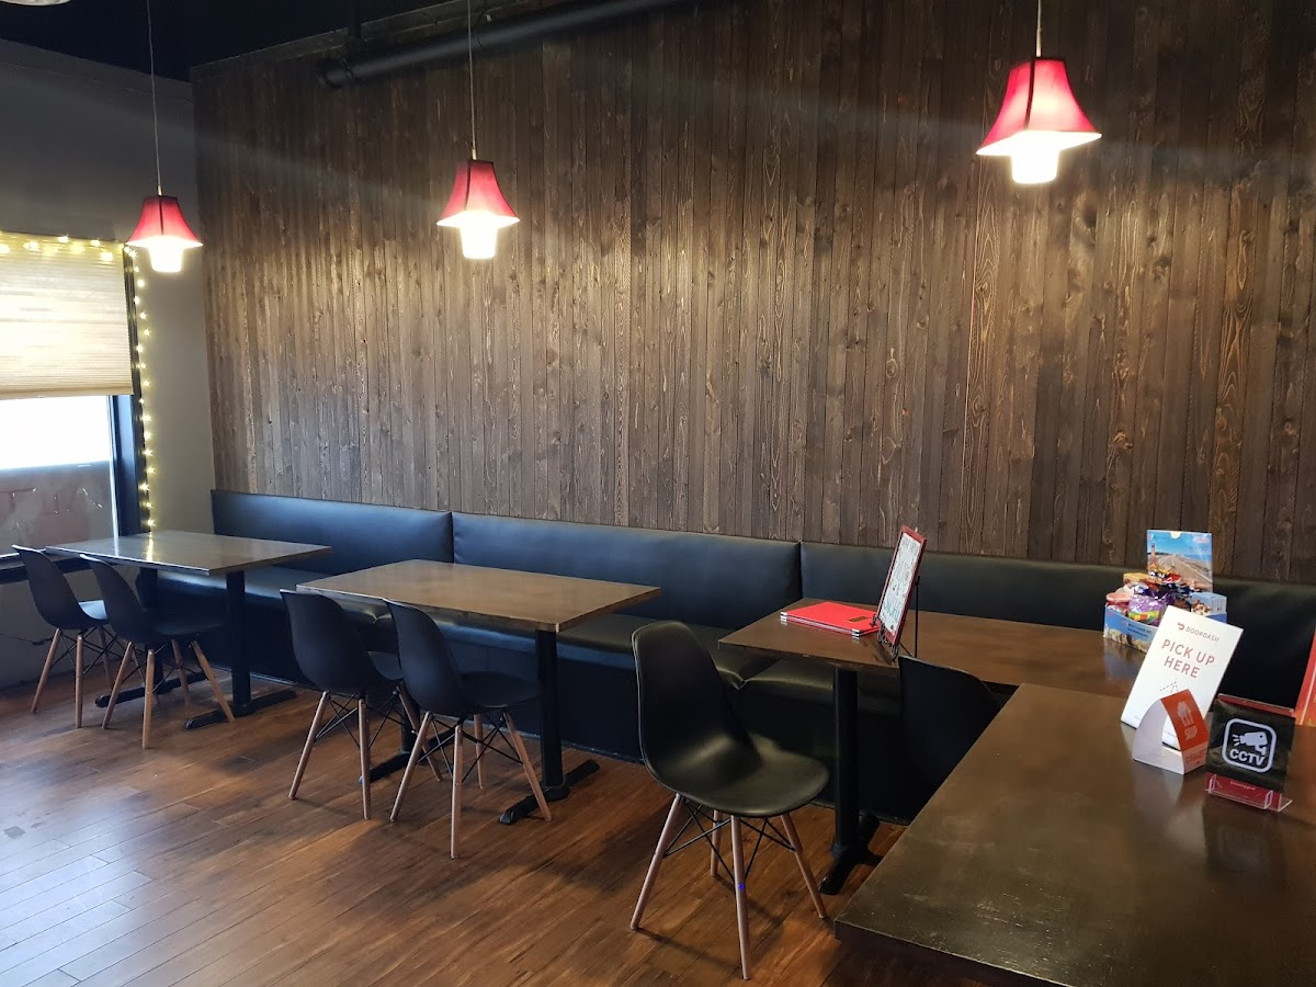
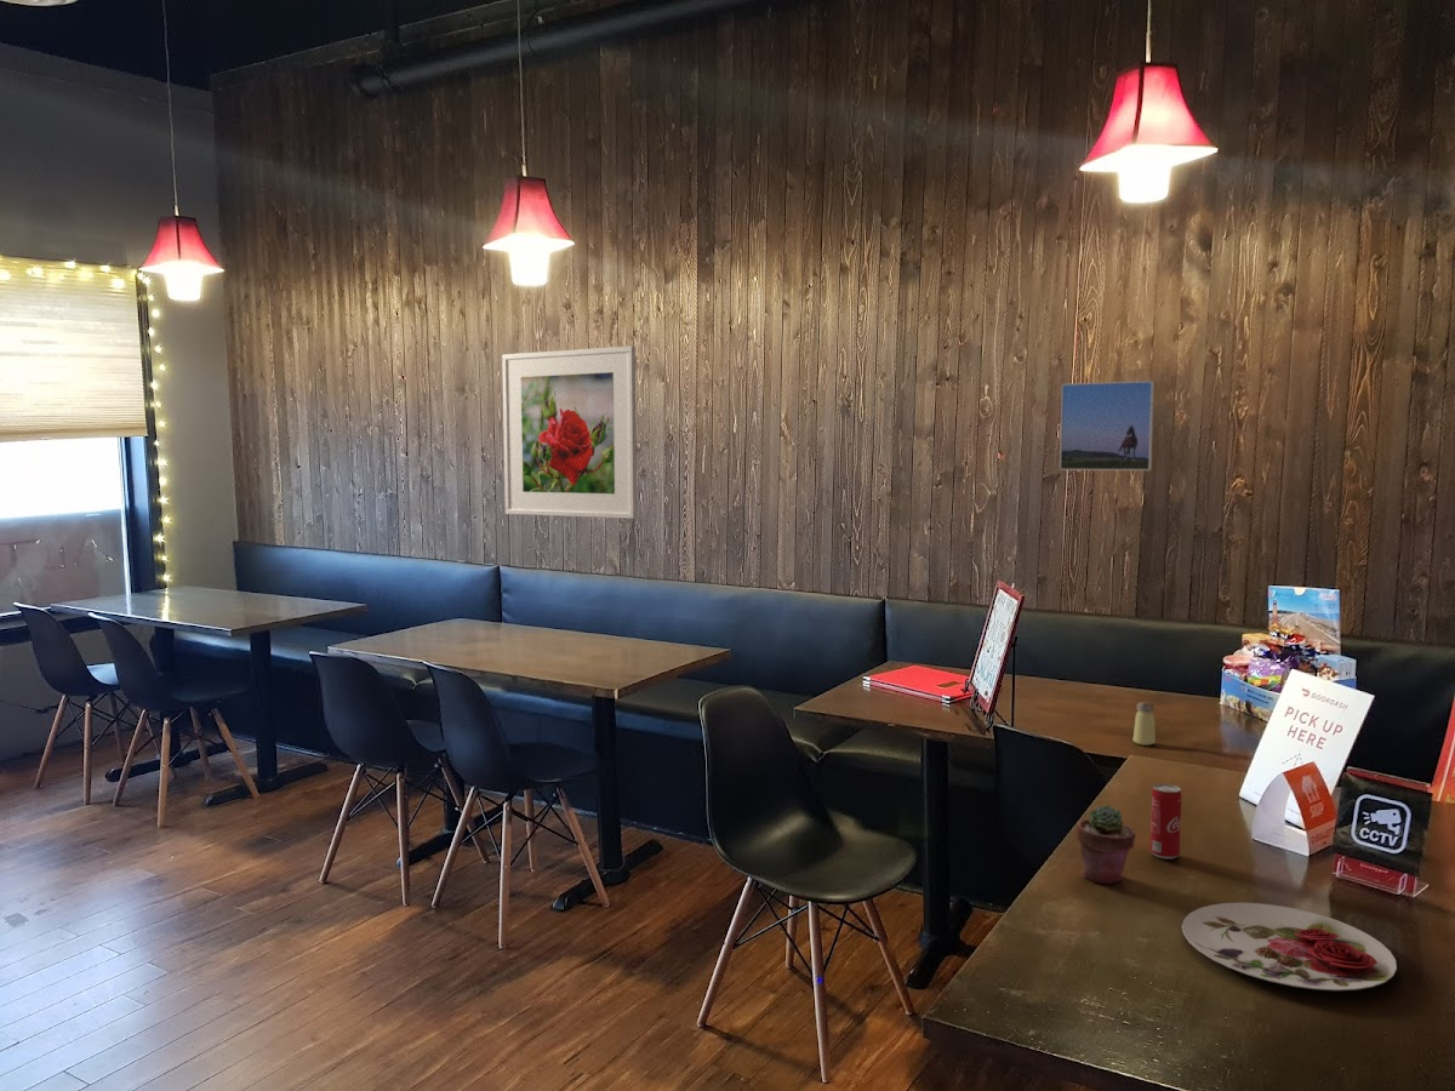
+ beverage can (1165, 821)
+ plate (1284, 941)
+ potted succulent (1105, 841)
+ saltshaker (1145, 722)
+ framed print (566, 434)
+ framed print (1106, 425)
